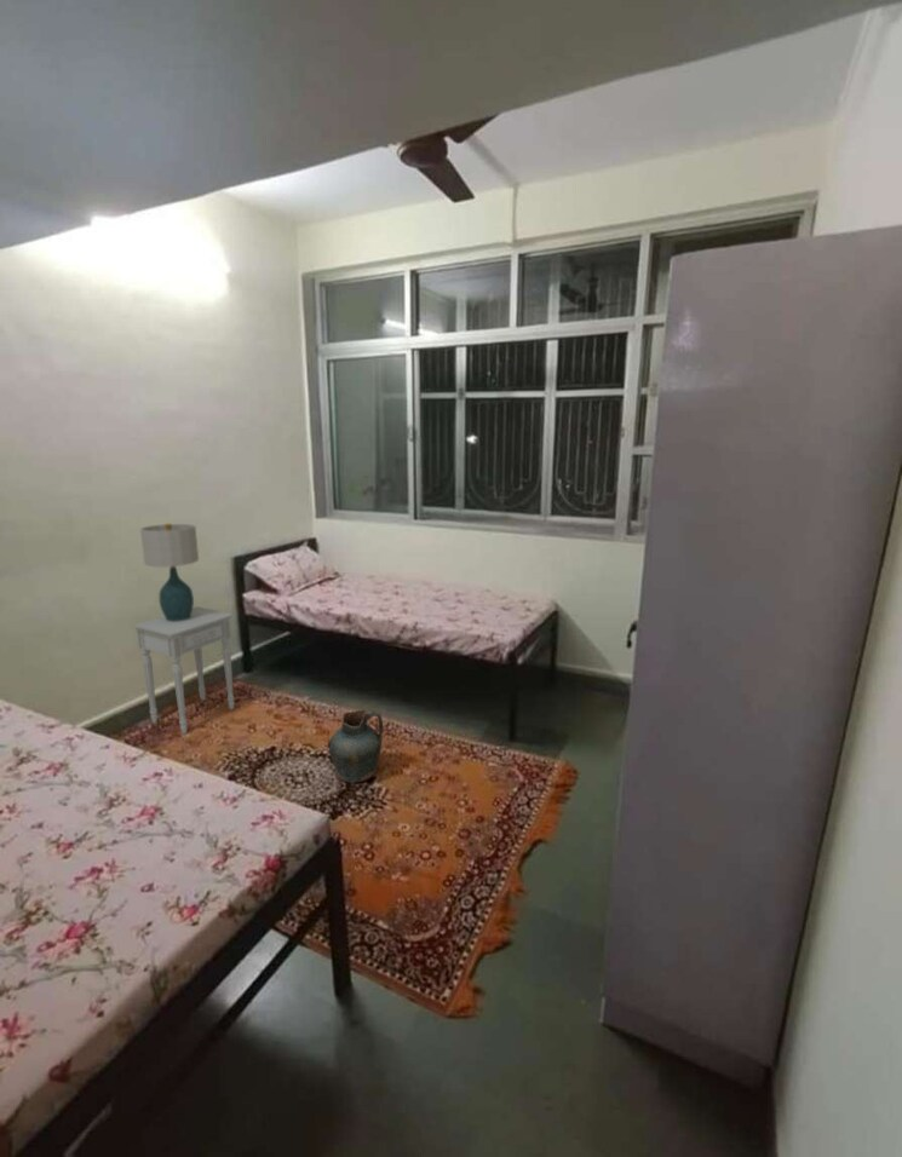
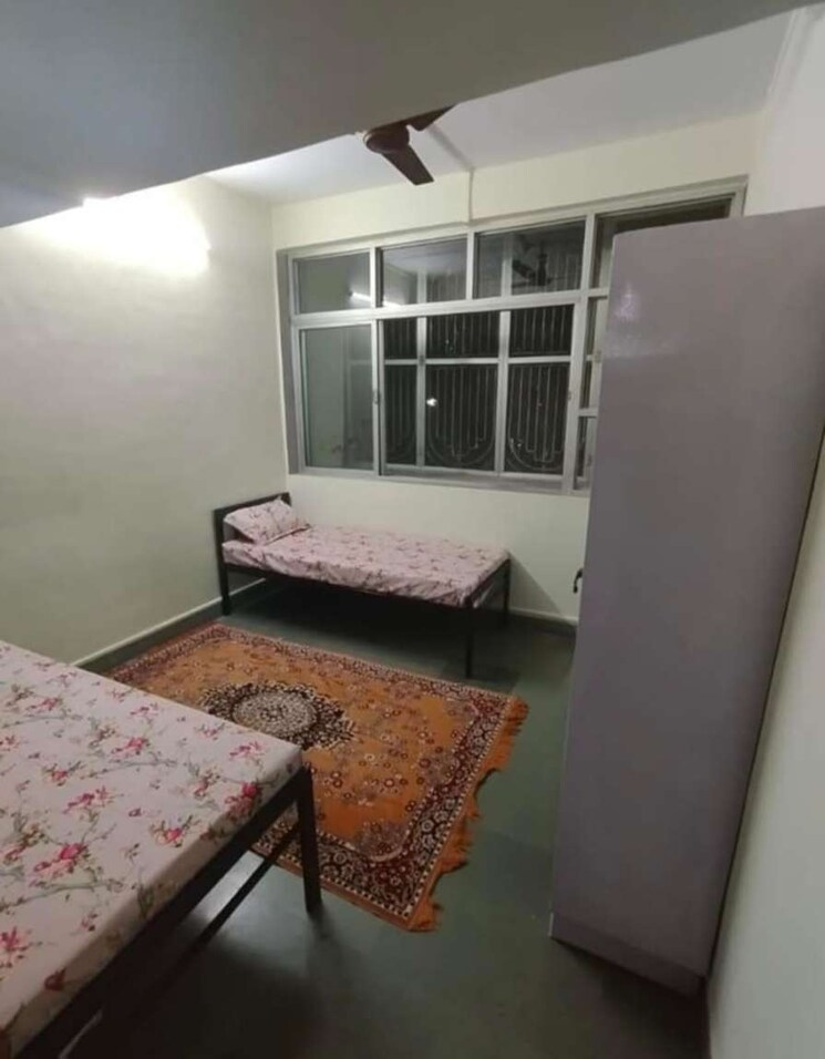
- table lamp (173, 571)
- ceramic jug (355, 742)
- nightstand (196, 668)
